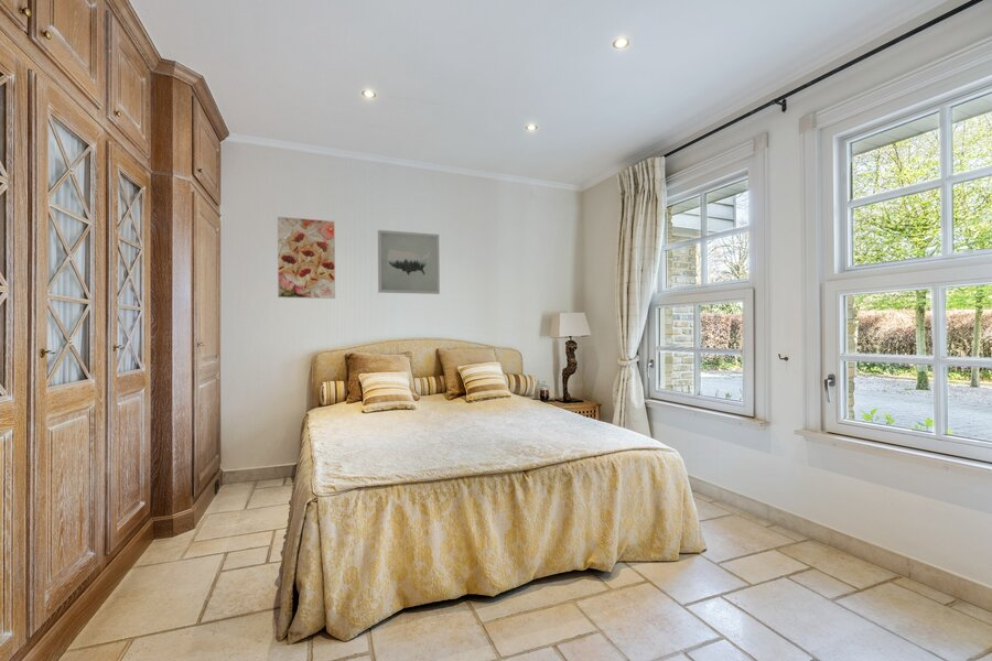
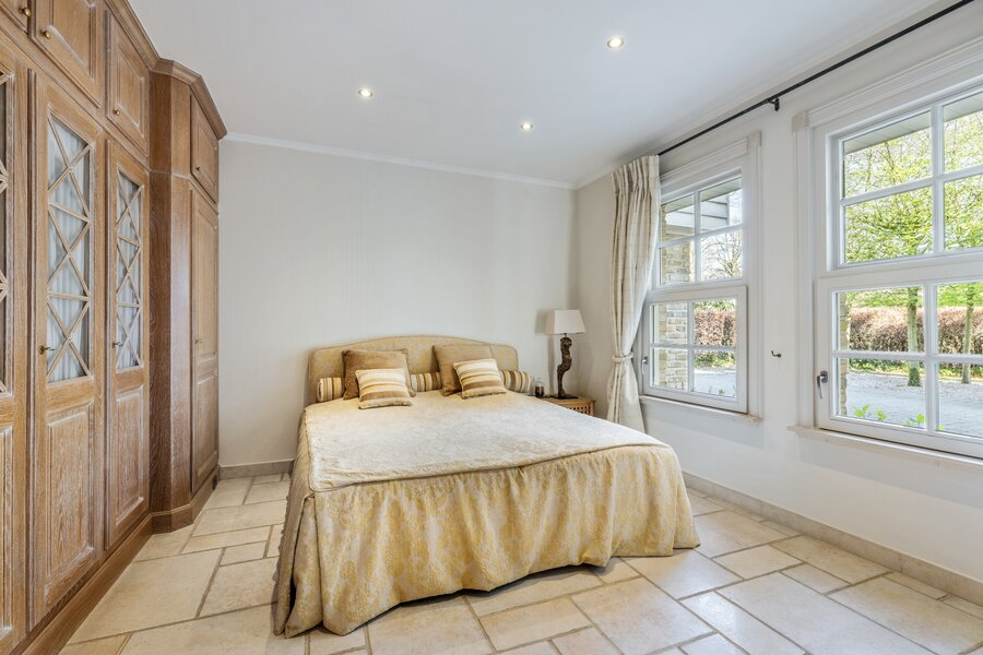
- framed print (306, 258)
- wall art (409, 262)
